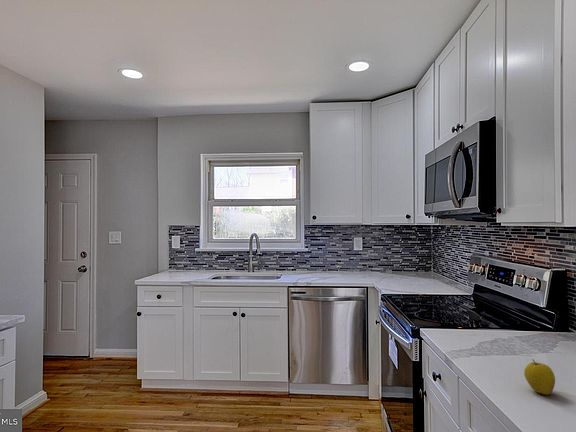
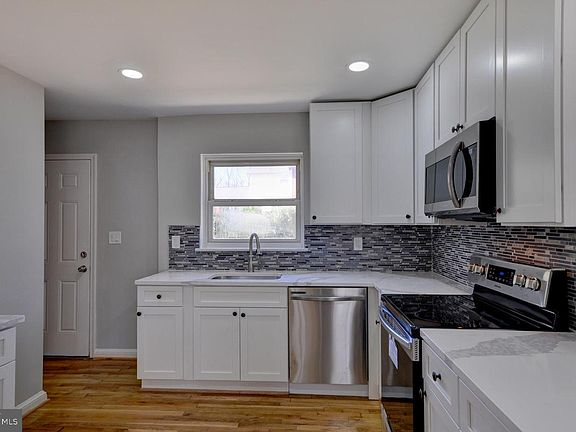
- apple (539, 376)
